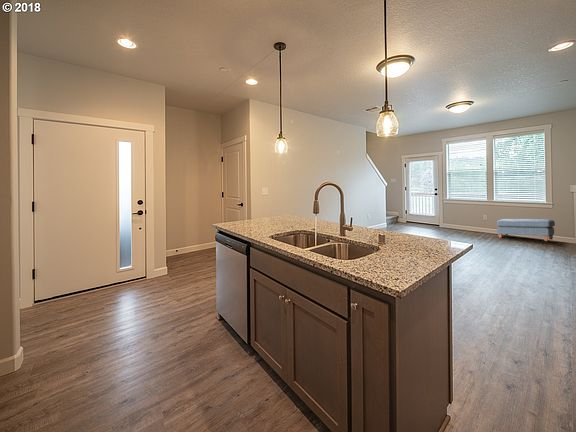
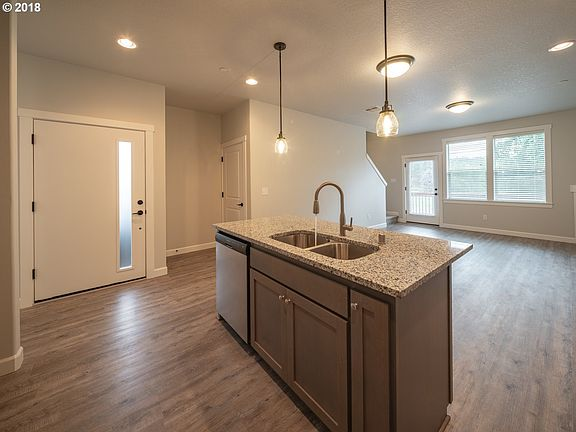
- ottoman (524, 228)
